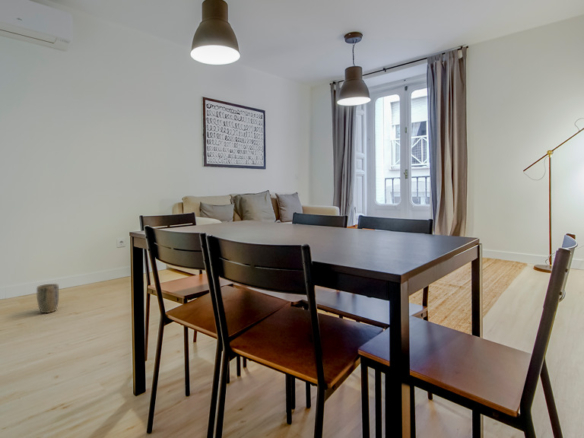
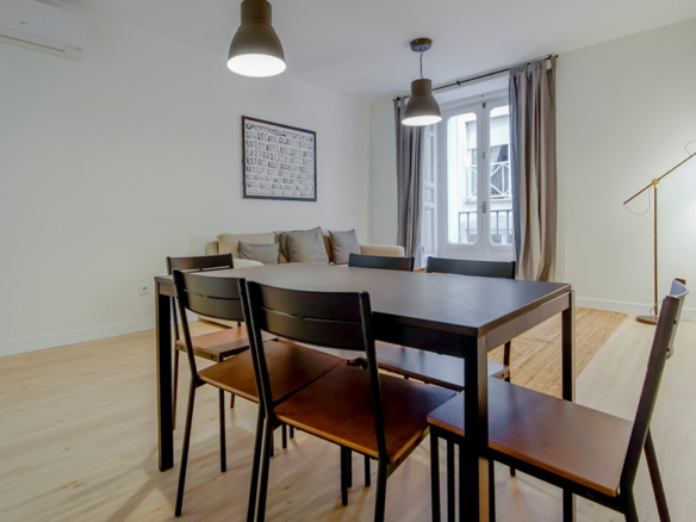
- plant pot (48, 298)
